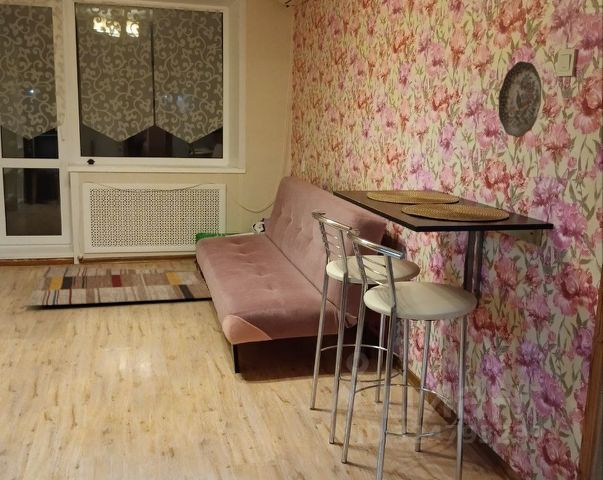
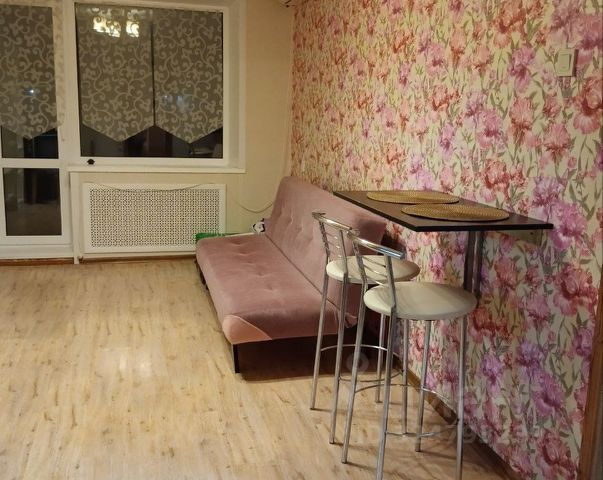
- rug (170, 278)
- decorative plate (521, 99)
